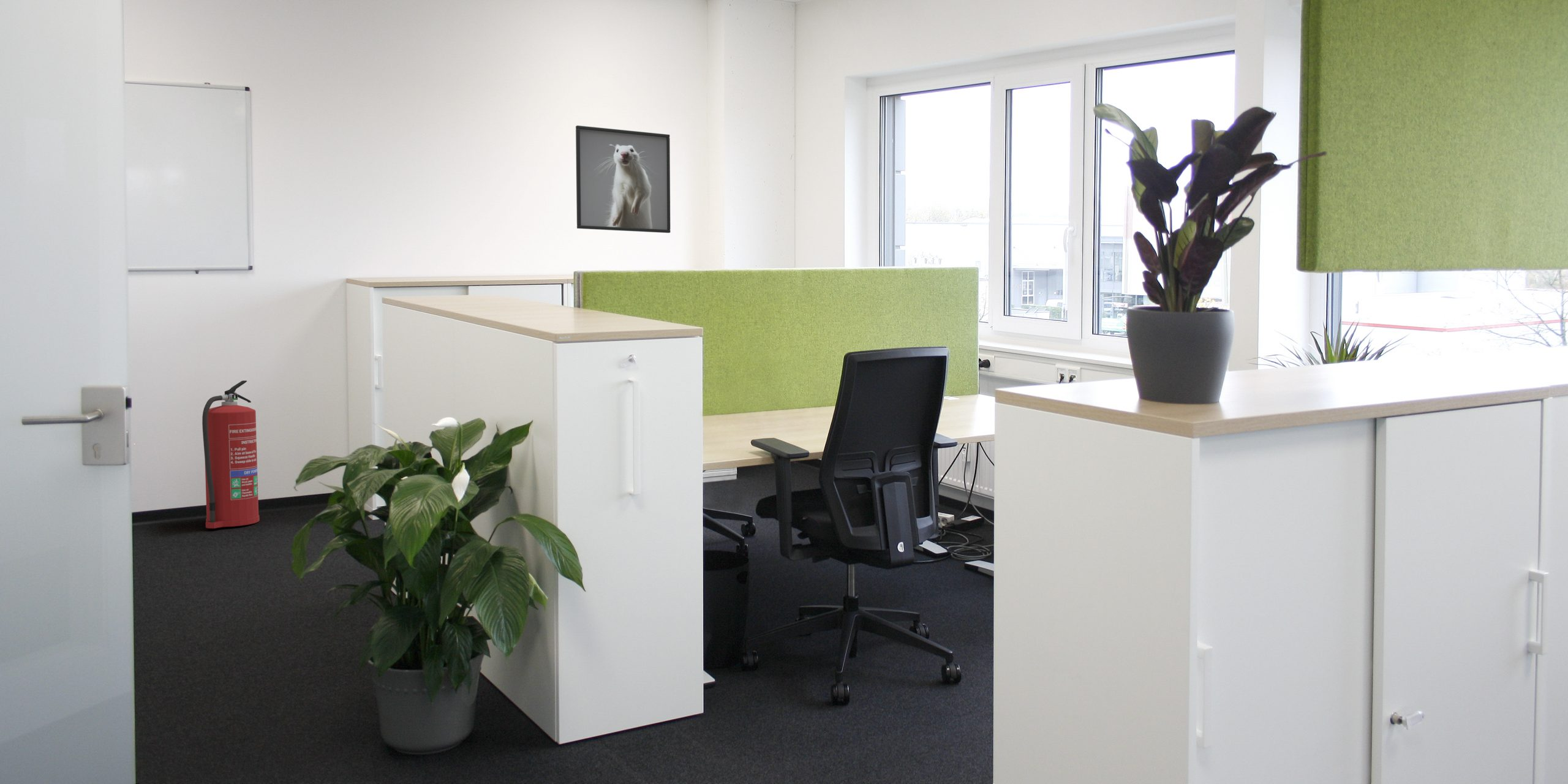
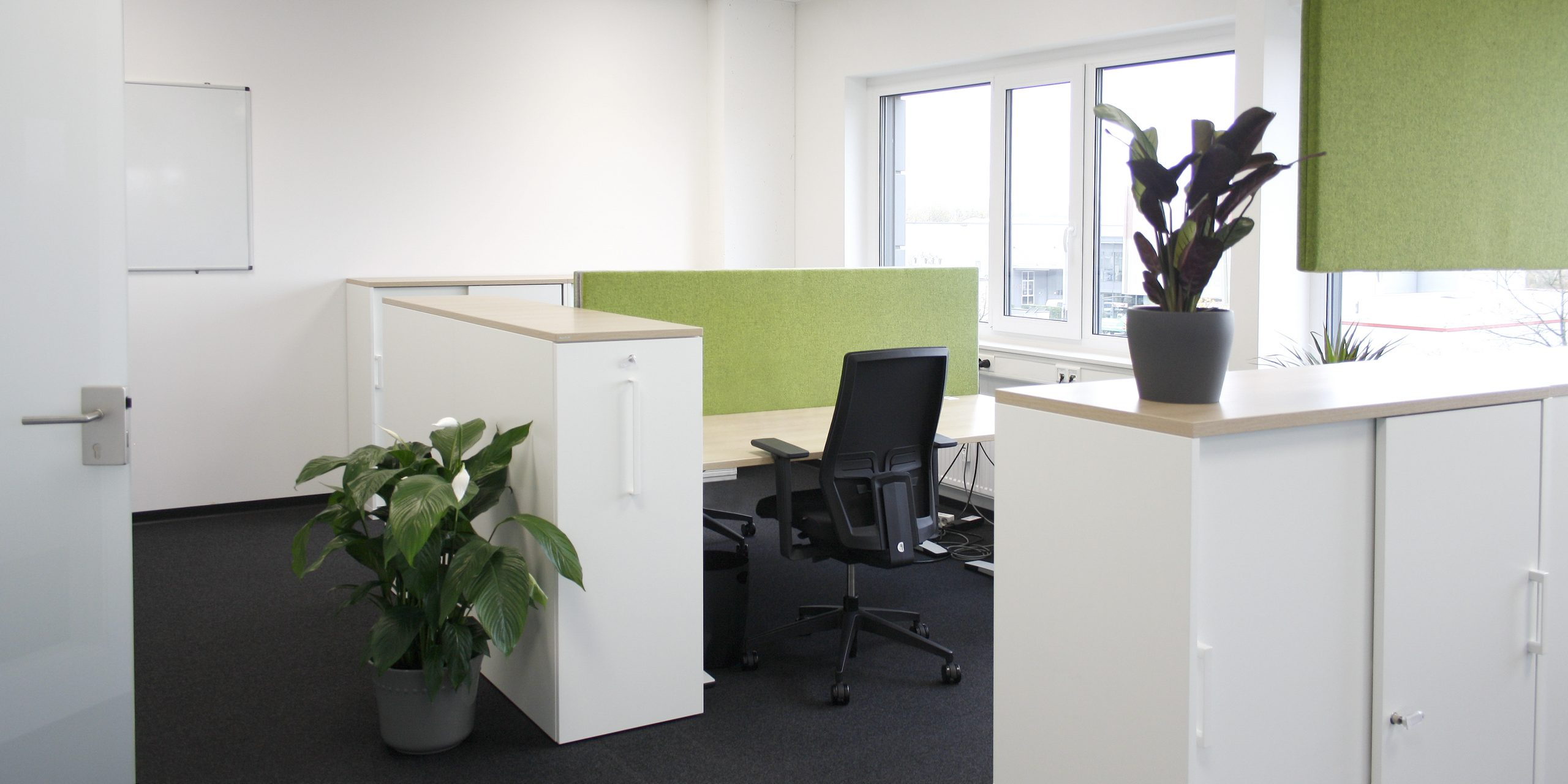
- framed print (624, 180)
- fire extinguisher (229, 453)
